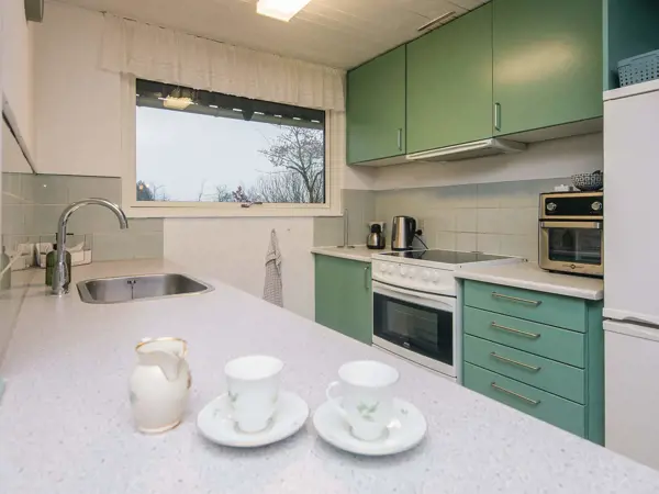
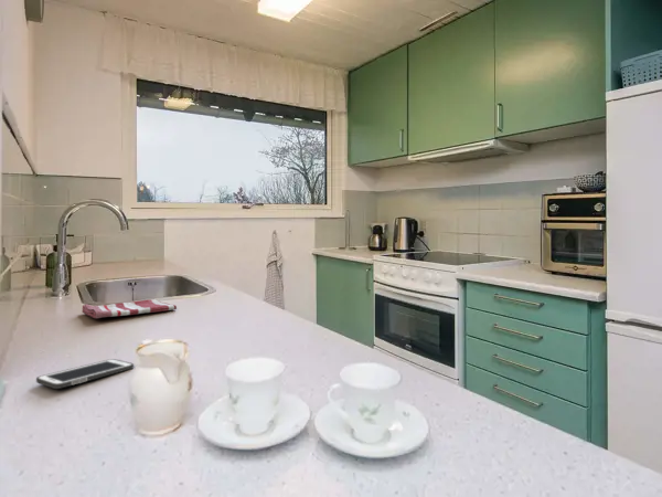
+ cell phone (87, 372)
+ dish towel (129, 307)
